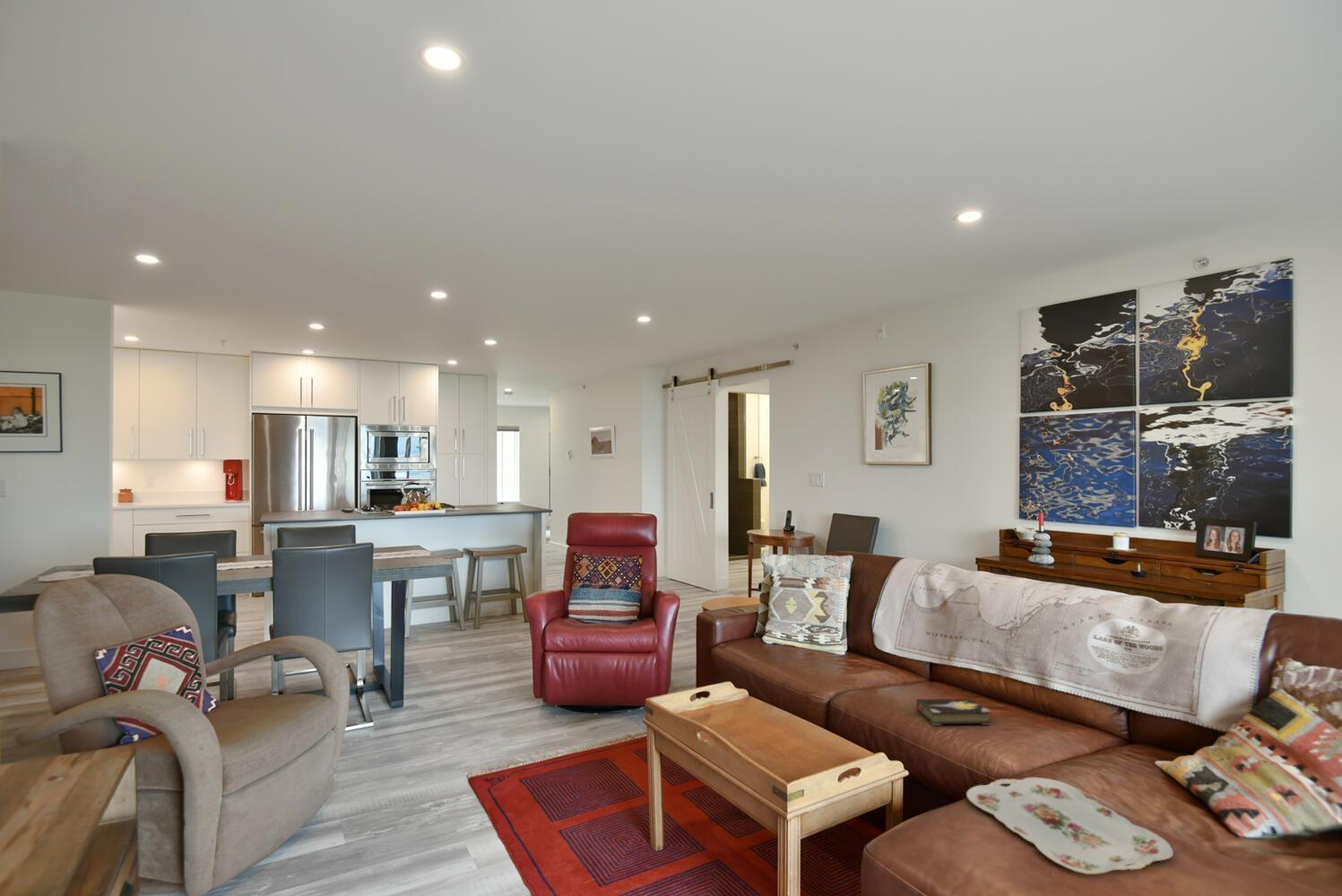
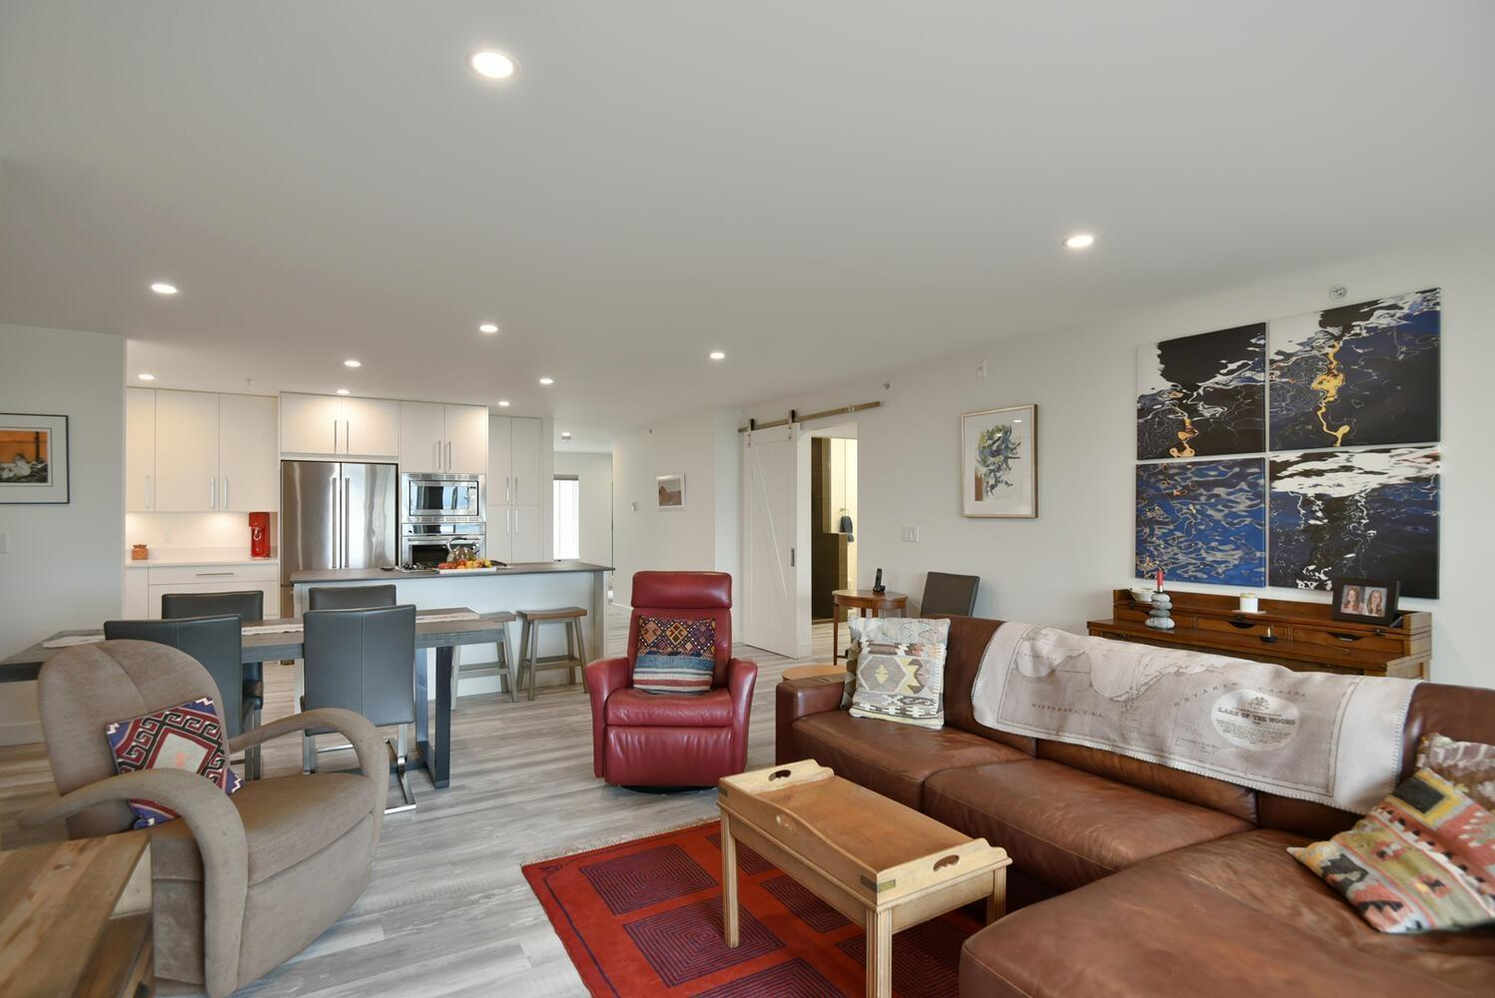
- serving tray (1061, 821)
- hardback book (952, 710)
